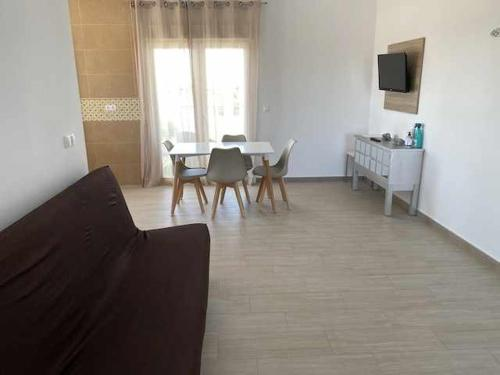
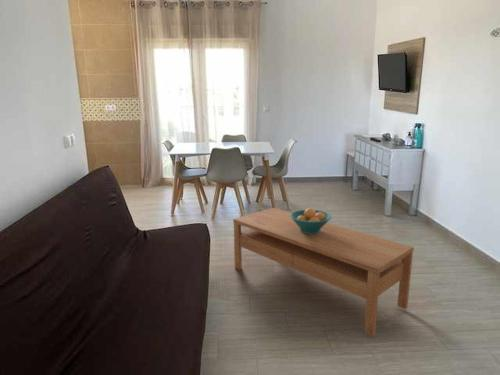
+ coffee table (312, 259)
+ fruit bowl (310, 219)
